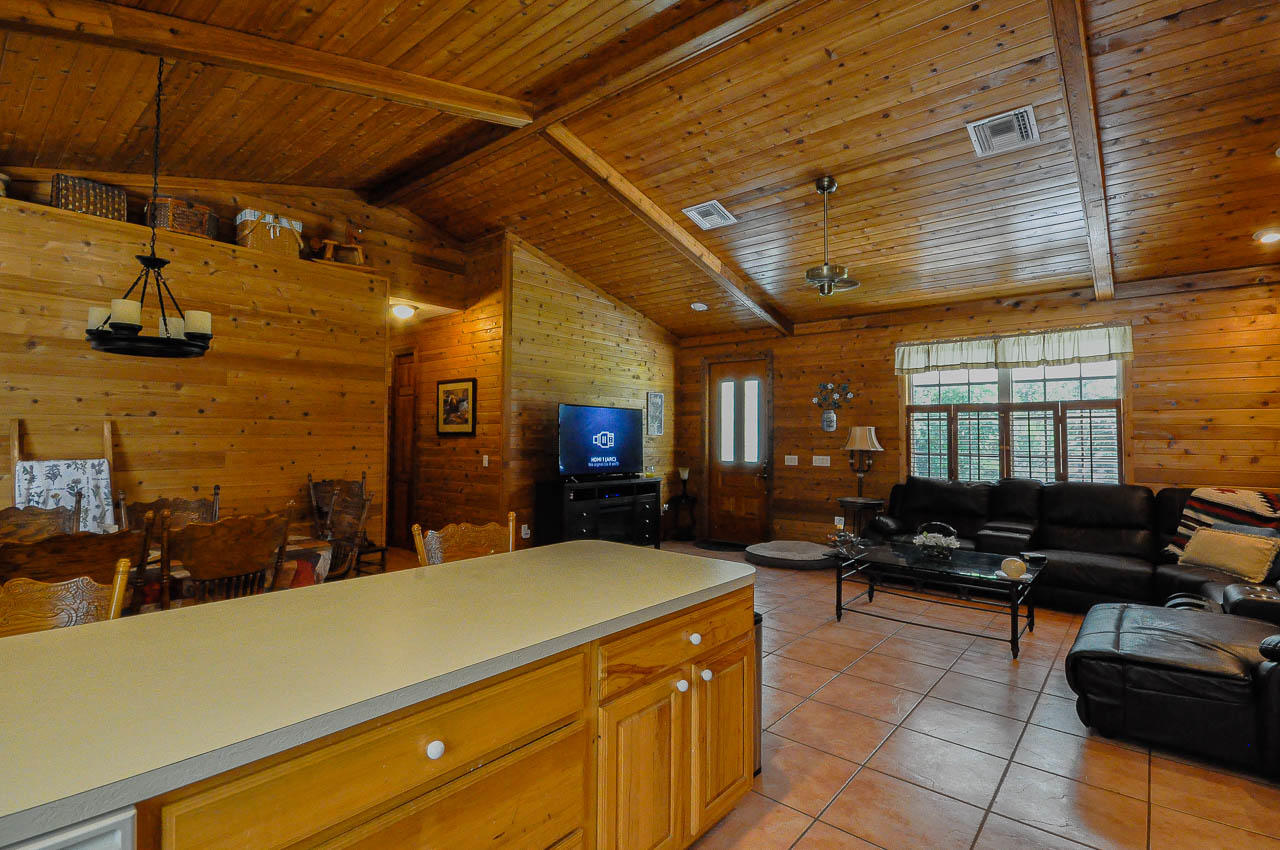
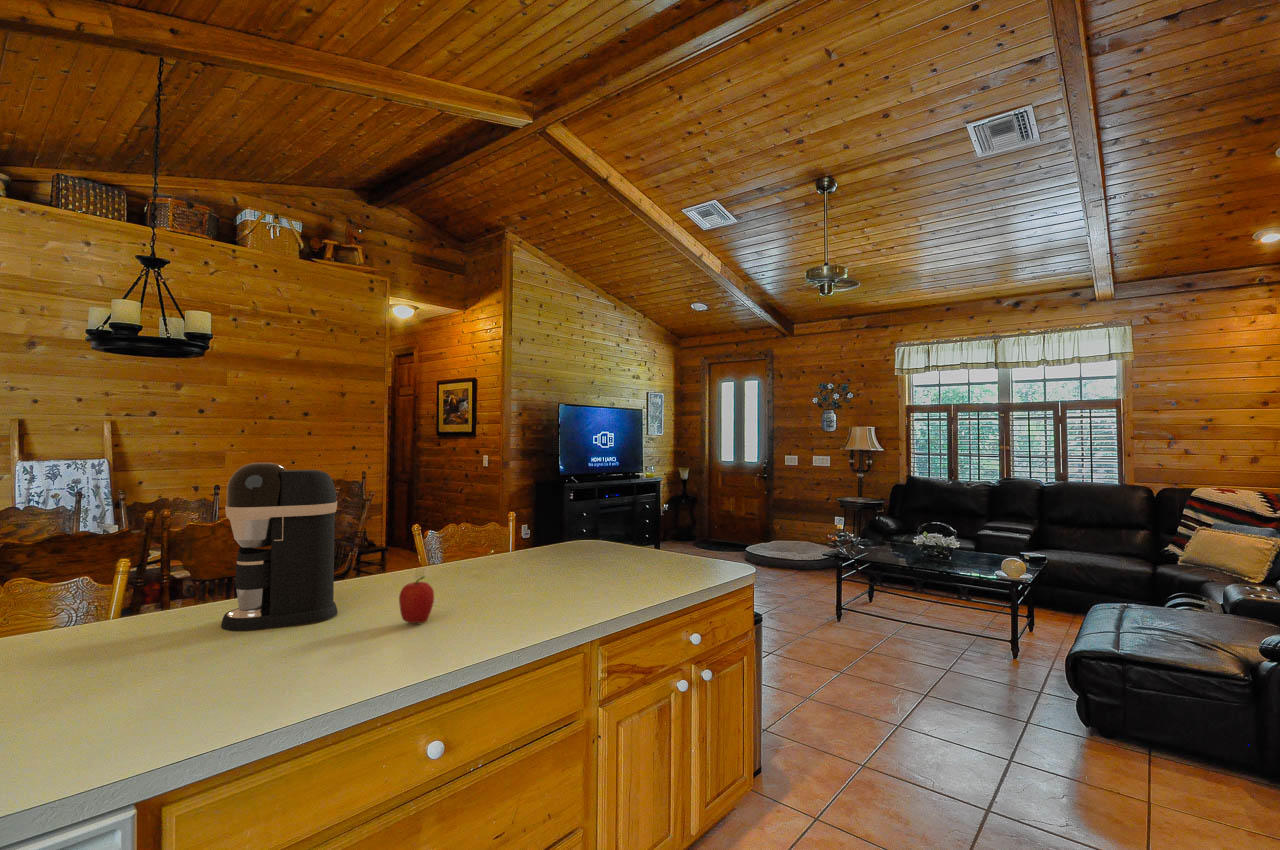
+ coffee maker (282, 540)
+ fruit (416, 599)
